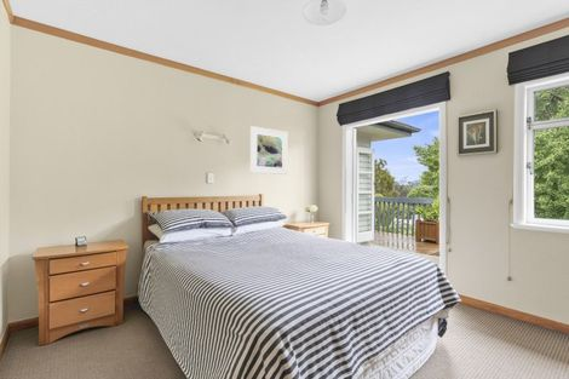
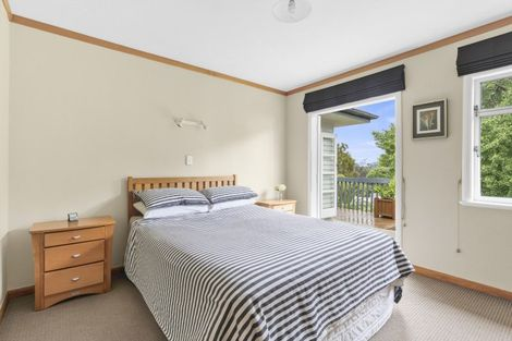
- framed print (269, 151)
